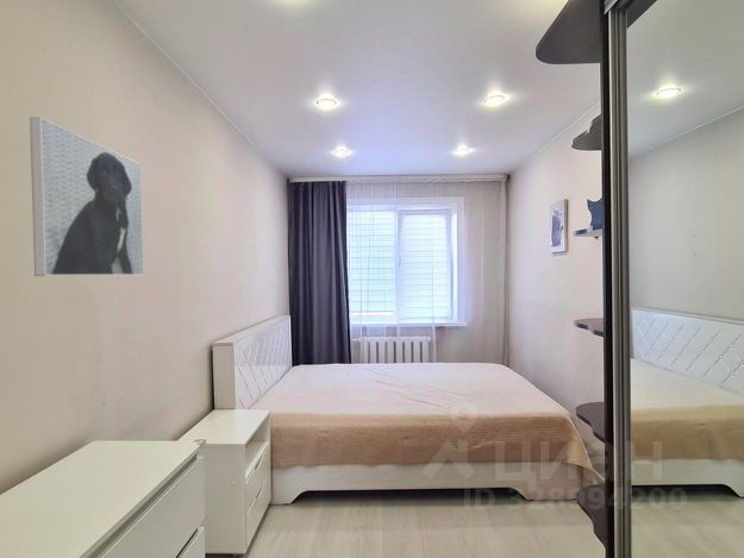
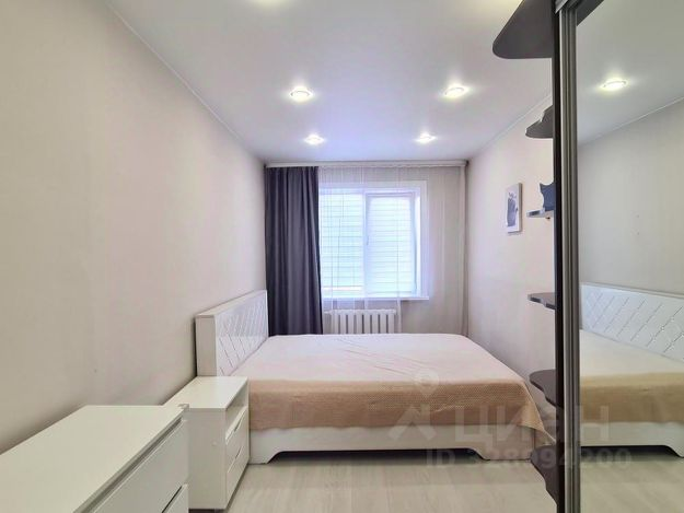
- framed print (96, 209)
